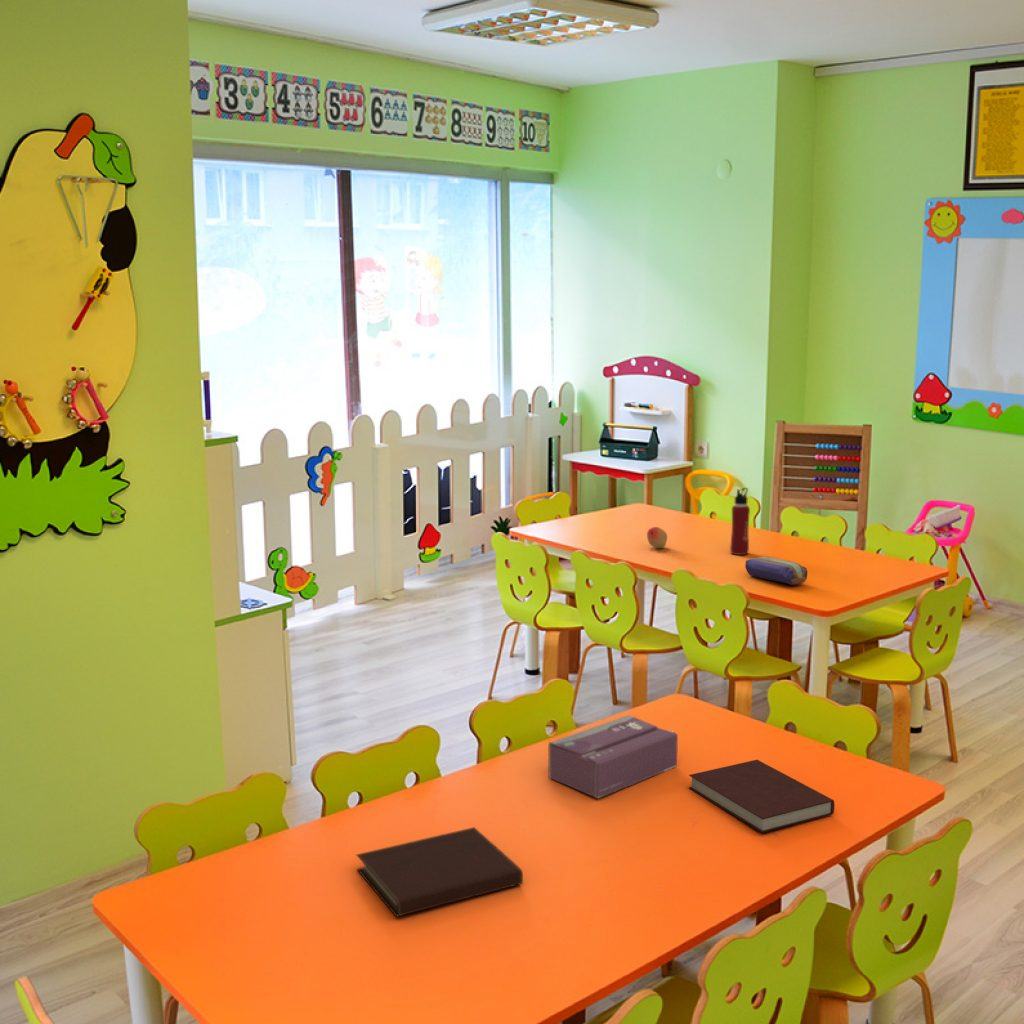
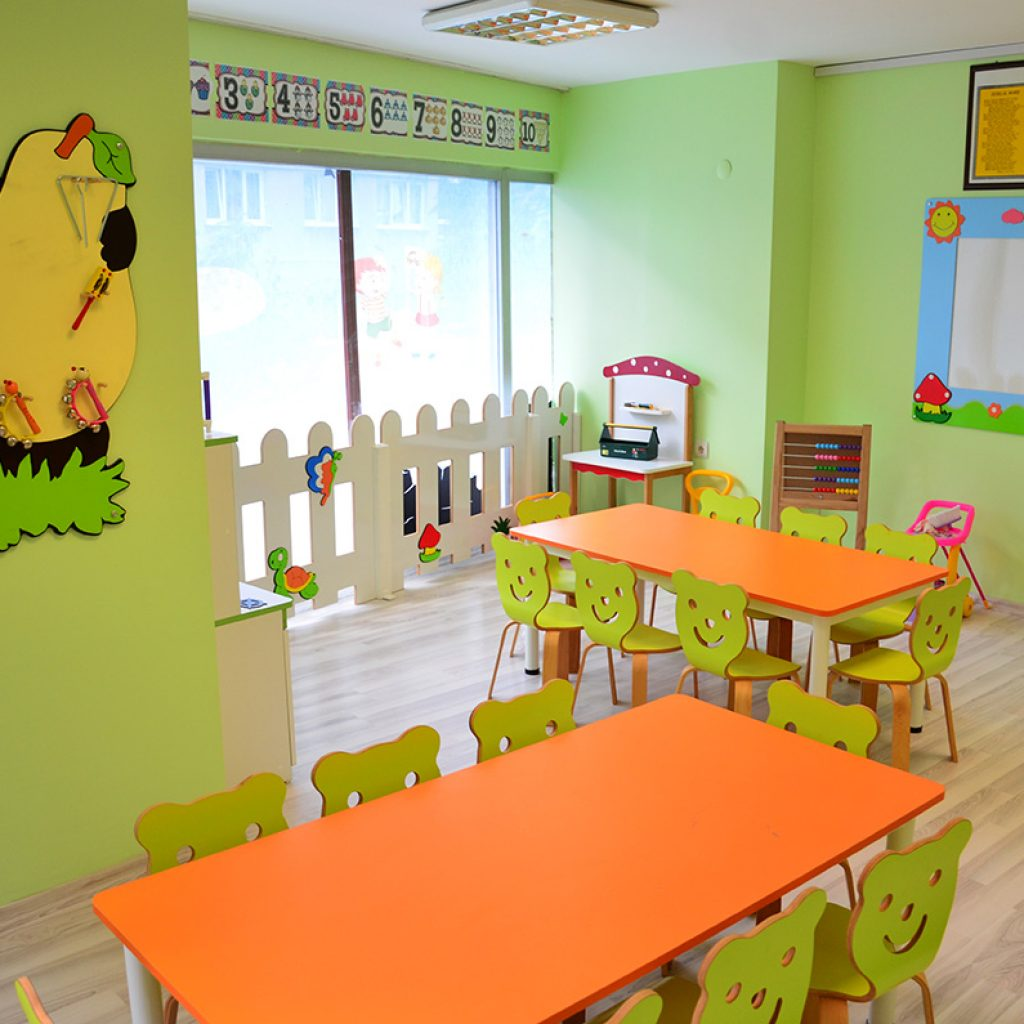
- water bottle (740, 520)
- notebook (759, 793)
- notebook (438, 869)
- tissue box (613, 754)
- fruit (656, 537)
- pencil case (775, 570)
